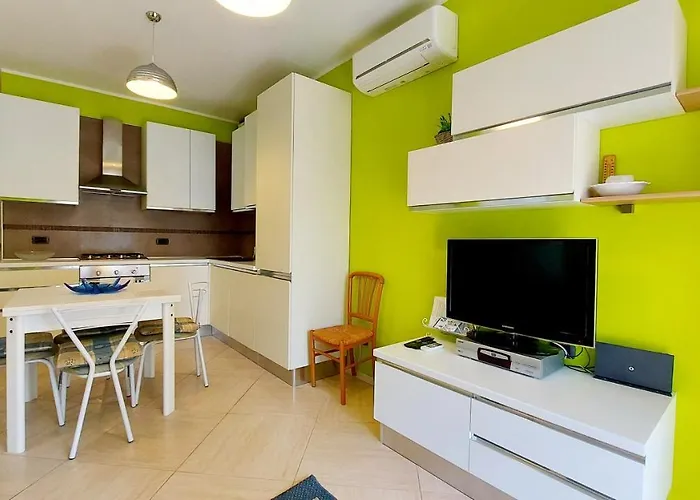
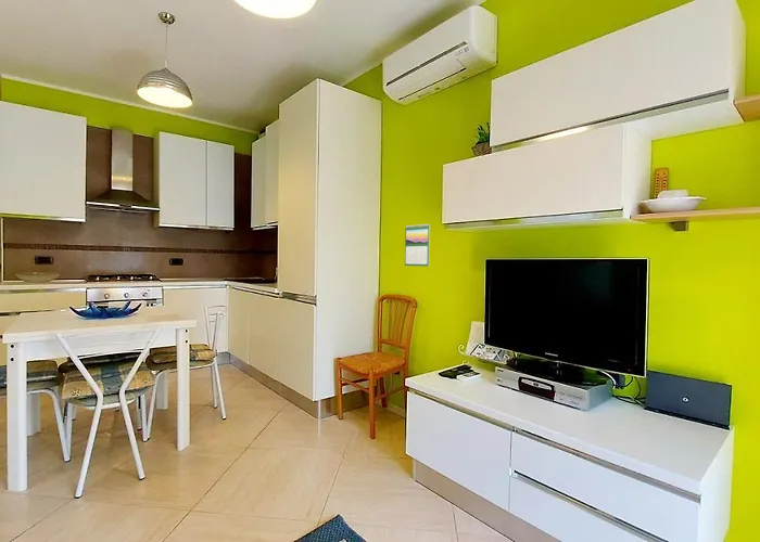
+ calendar (416, 245)
